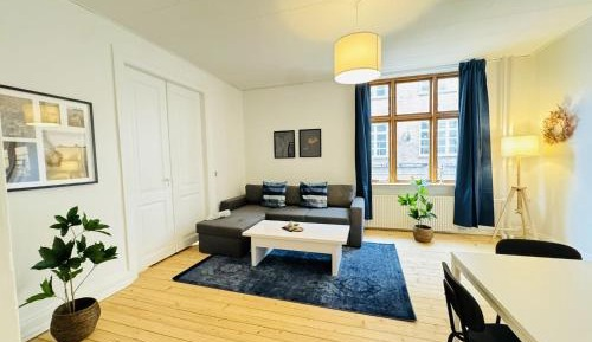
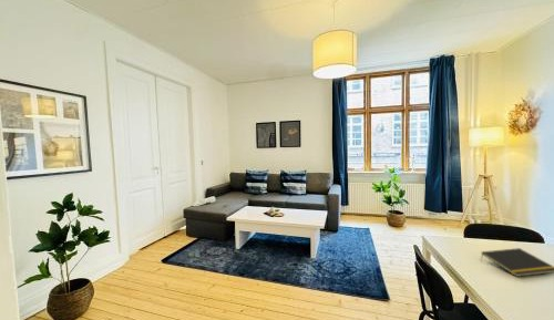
+ notepad (517, 261)
